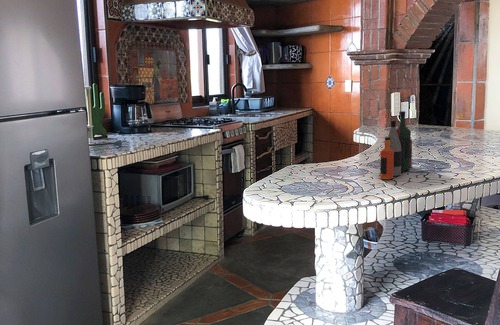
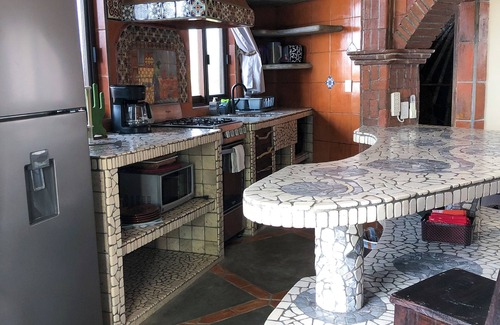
- bottle collection (397, 142)
